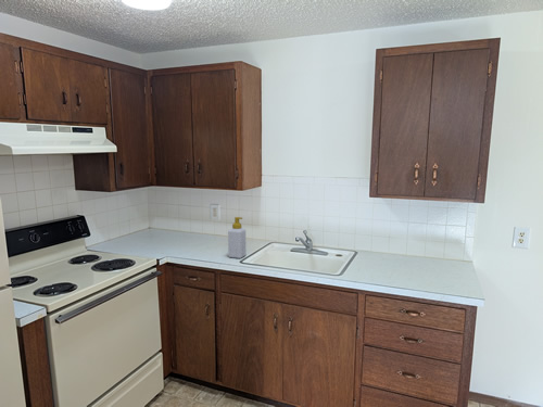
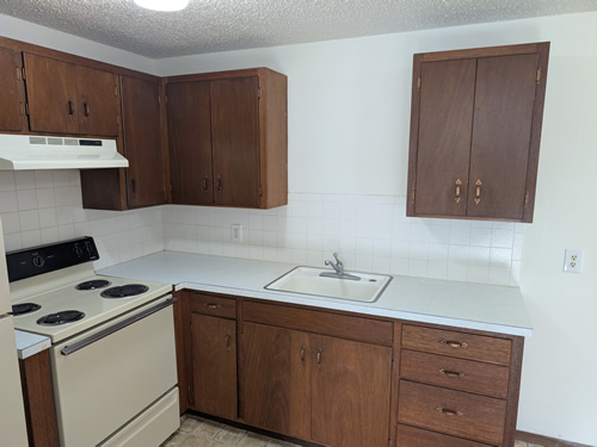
- soap bottle (237, 237)
